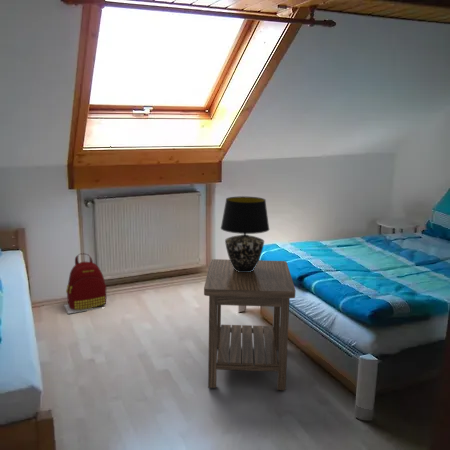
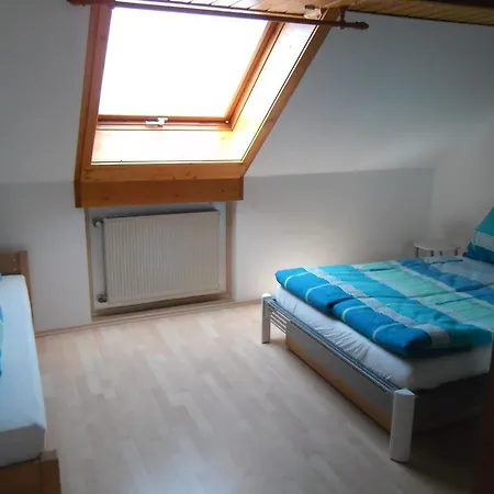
- side table (247, 325)
- backpack (85, 280)
- table lamp (244, 234)
